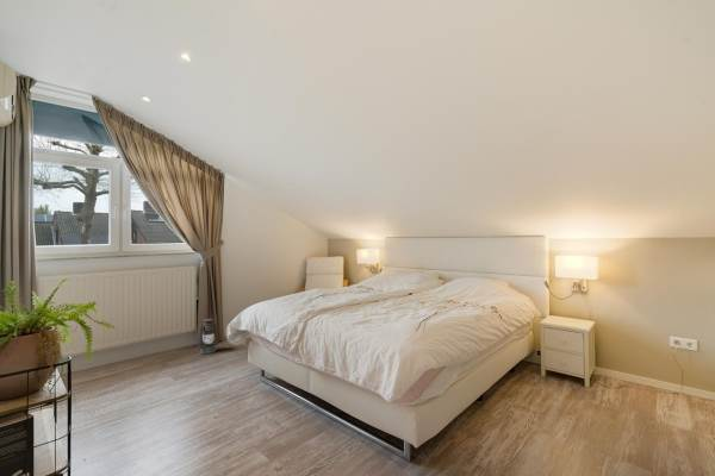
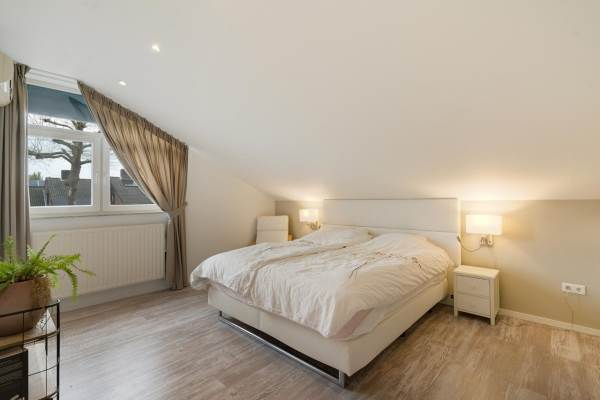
- lantern (207, 334)
